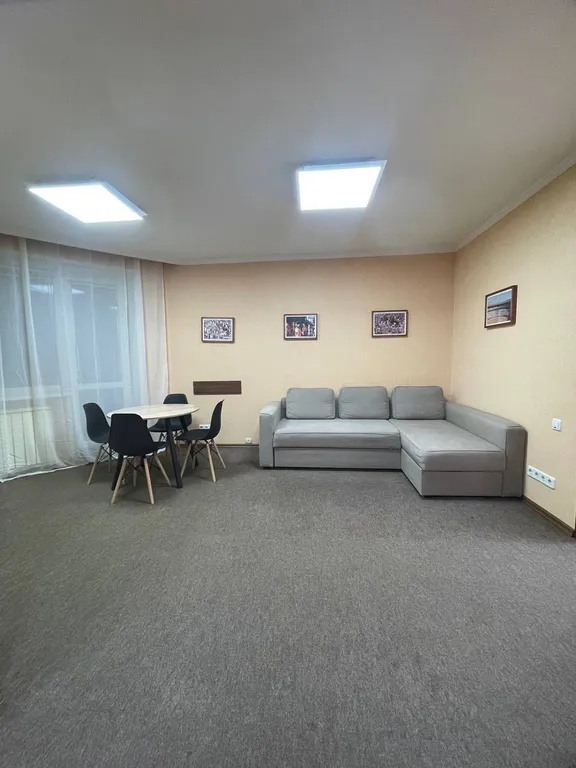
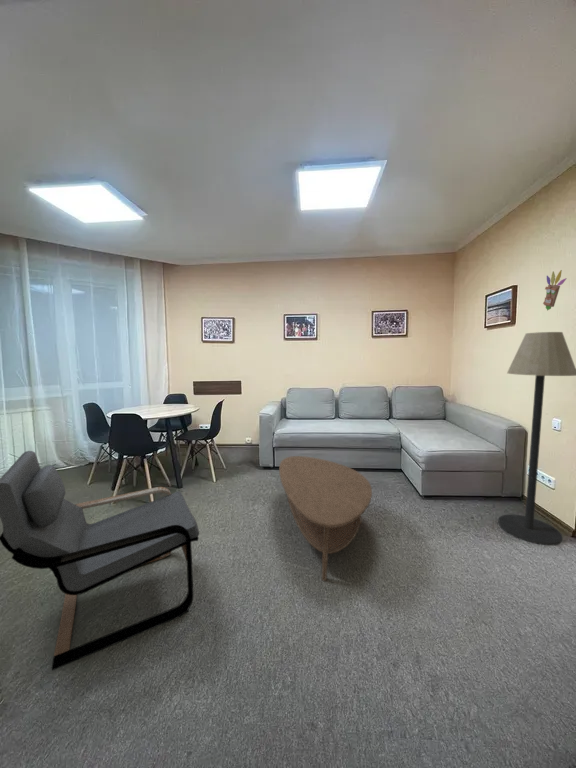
+ coffee table (324, 504)
+ floor lamp (535, 434)
+ decorative mask (554, 289)
+ armchair (113, 527)
